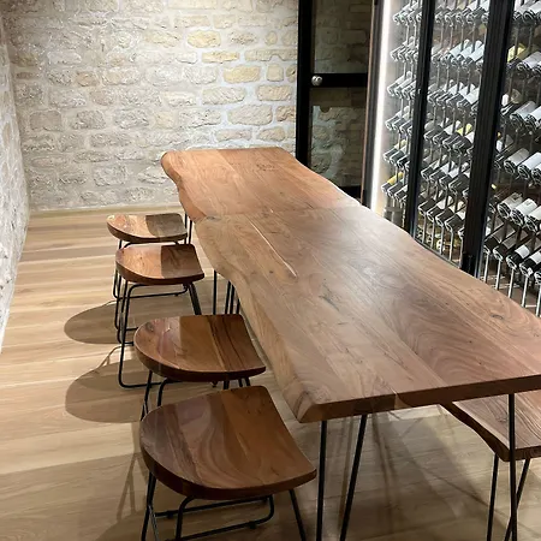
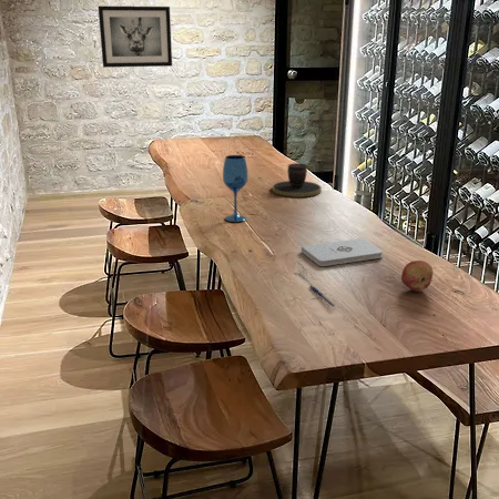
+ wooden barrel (296, 177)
+ pen (322, 295)
+ fruit (416, 275)
+ wineglass (235, 189)
+ wall art (135, 37)
+ notepad (342, 252)
